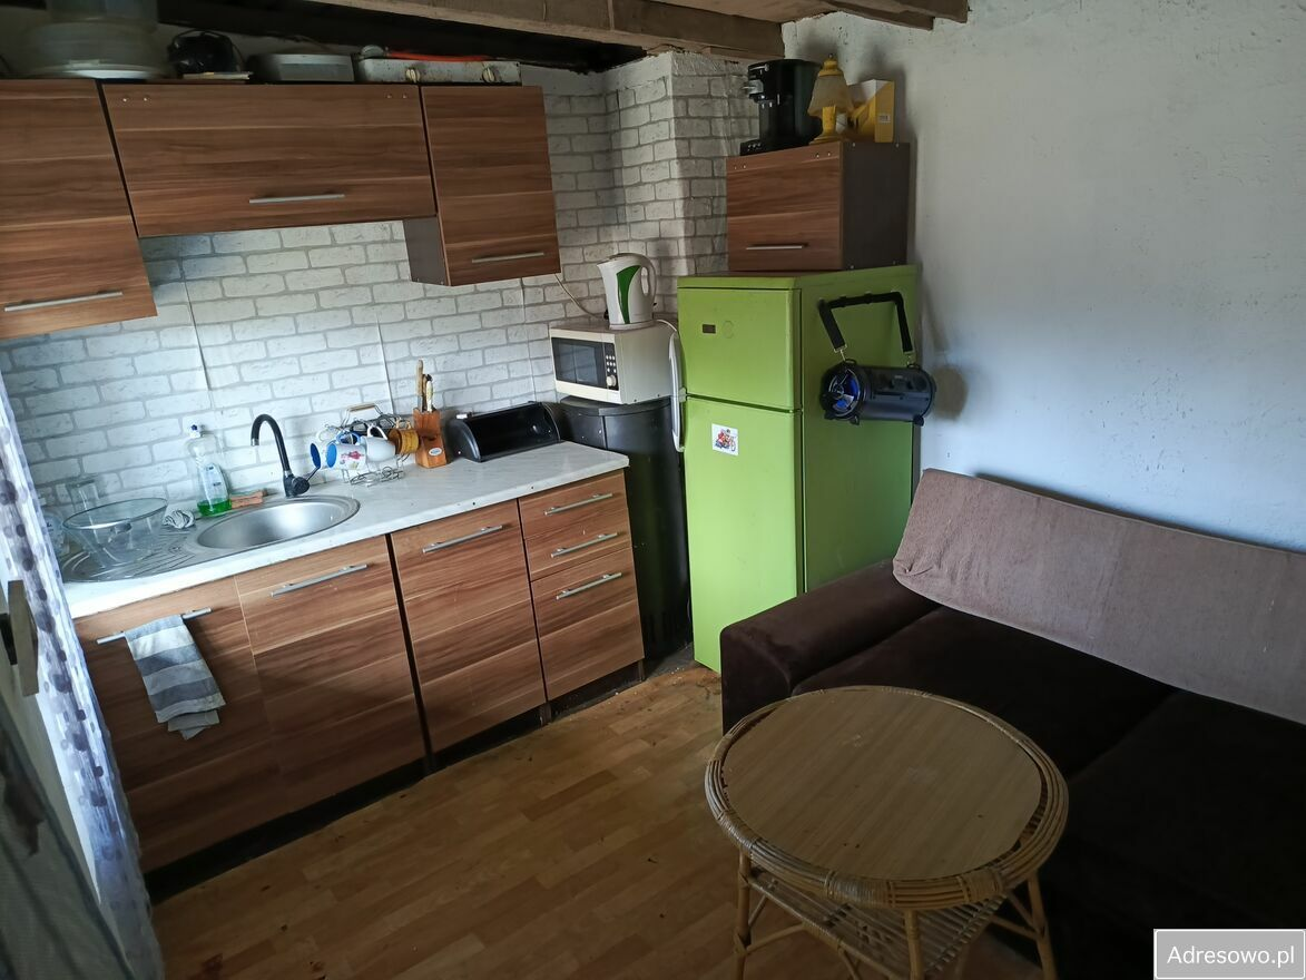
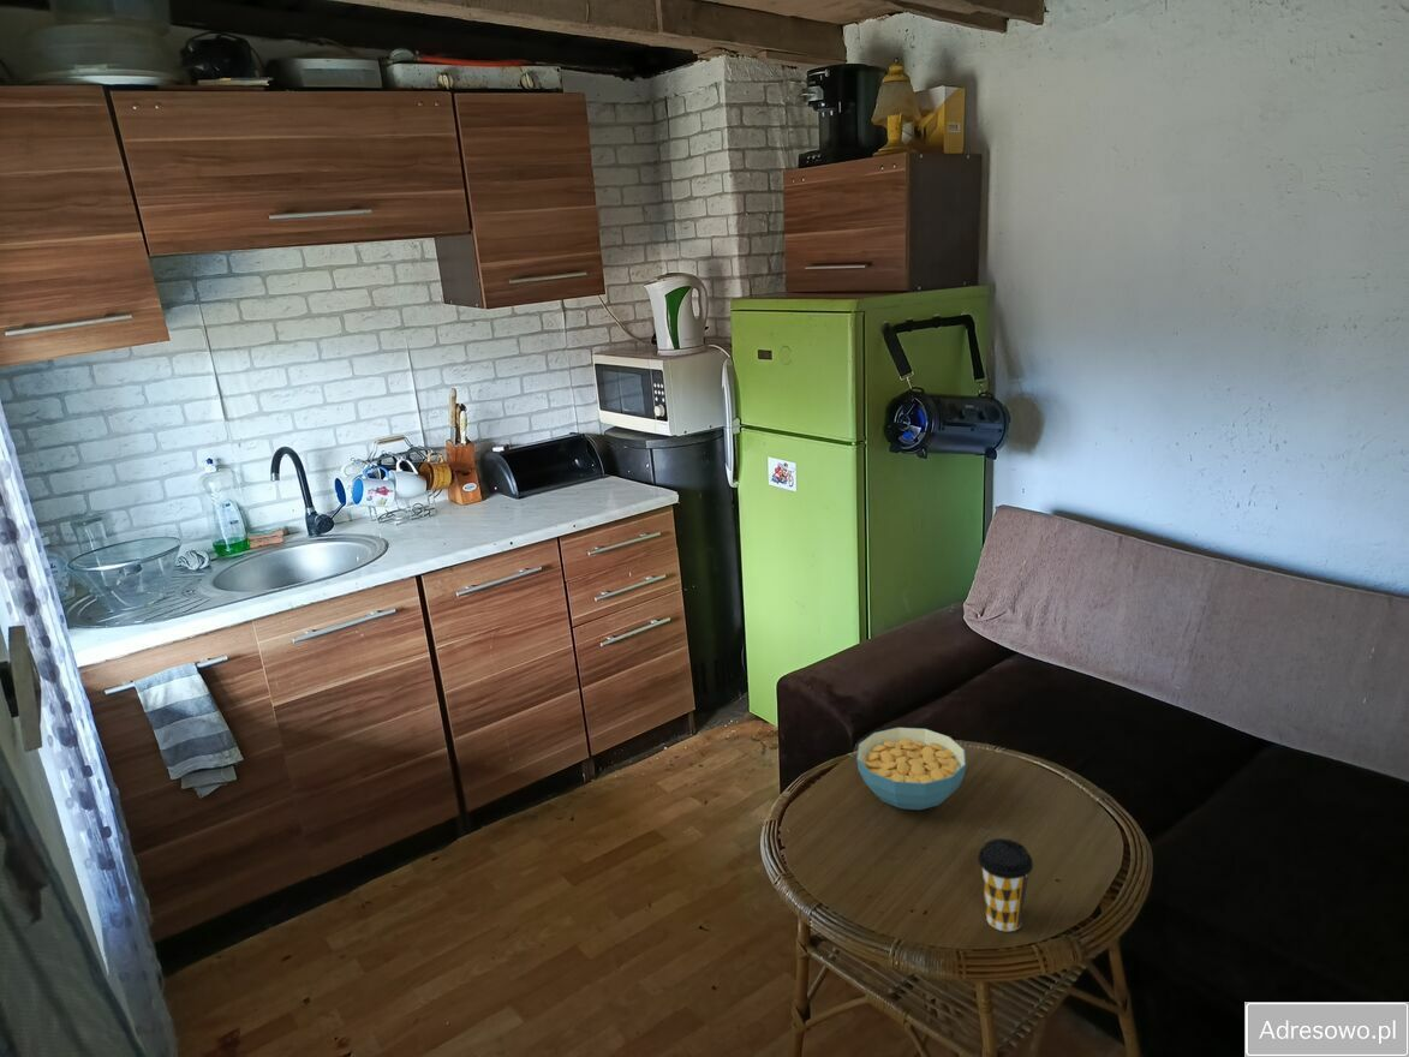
+ coffee cup (1004, 885)
+ cereal bowl (911, 777)
